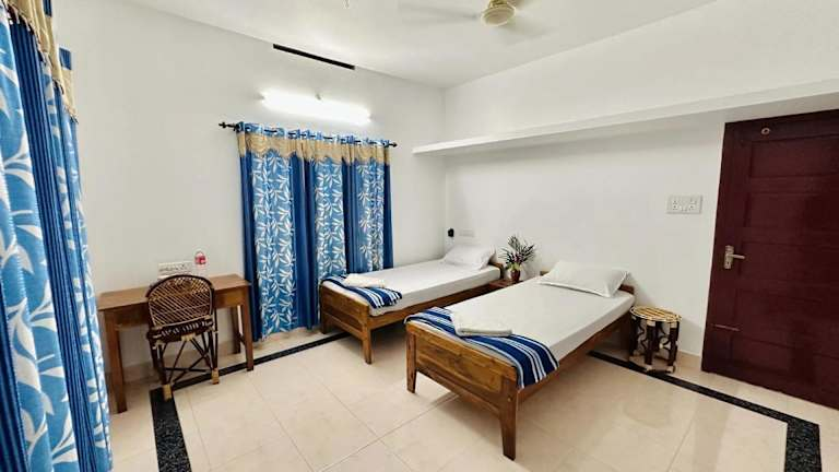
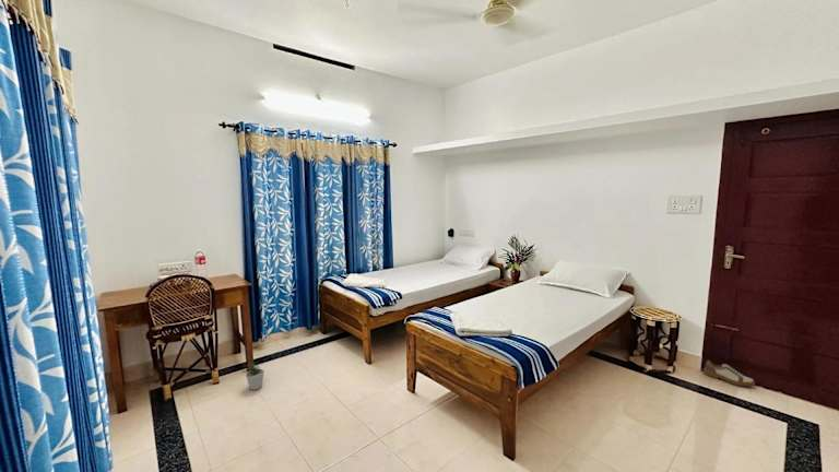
+ potted plant (255, 374)
+ shoe (728, 373)
